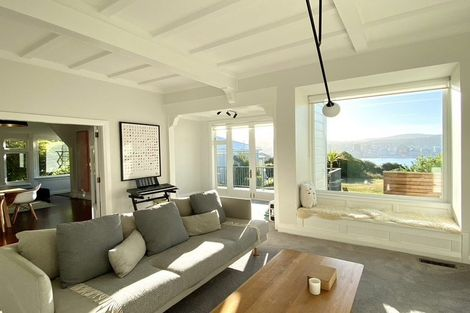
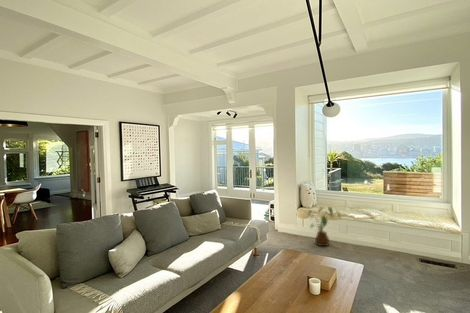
+ house plant (323, 226)
